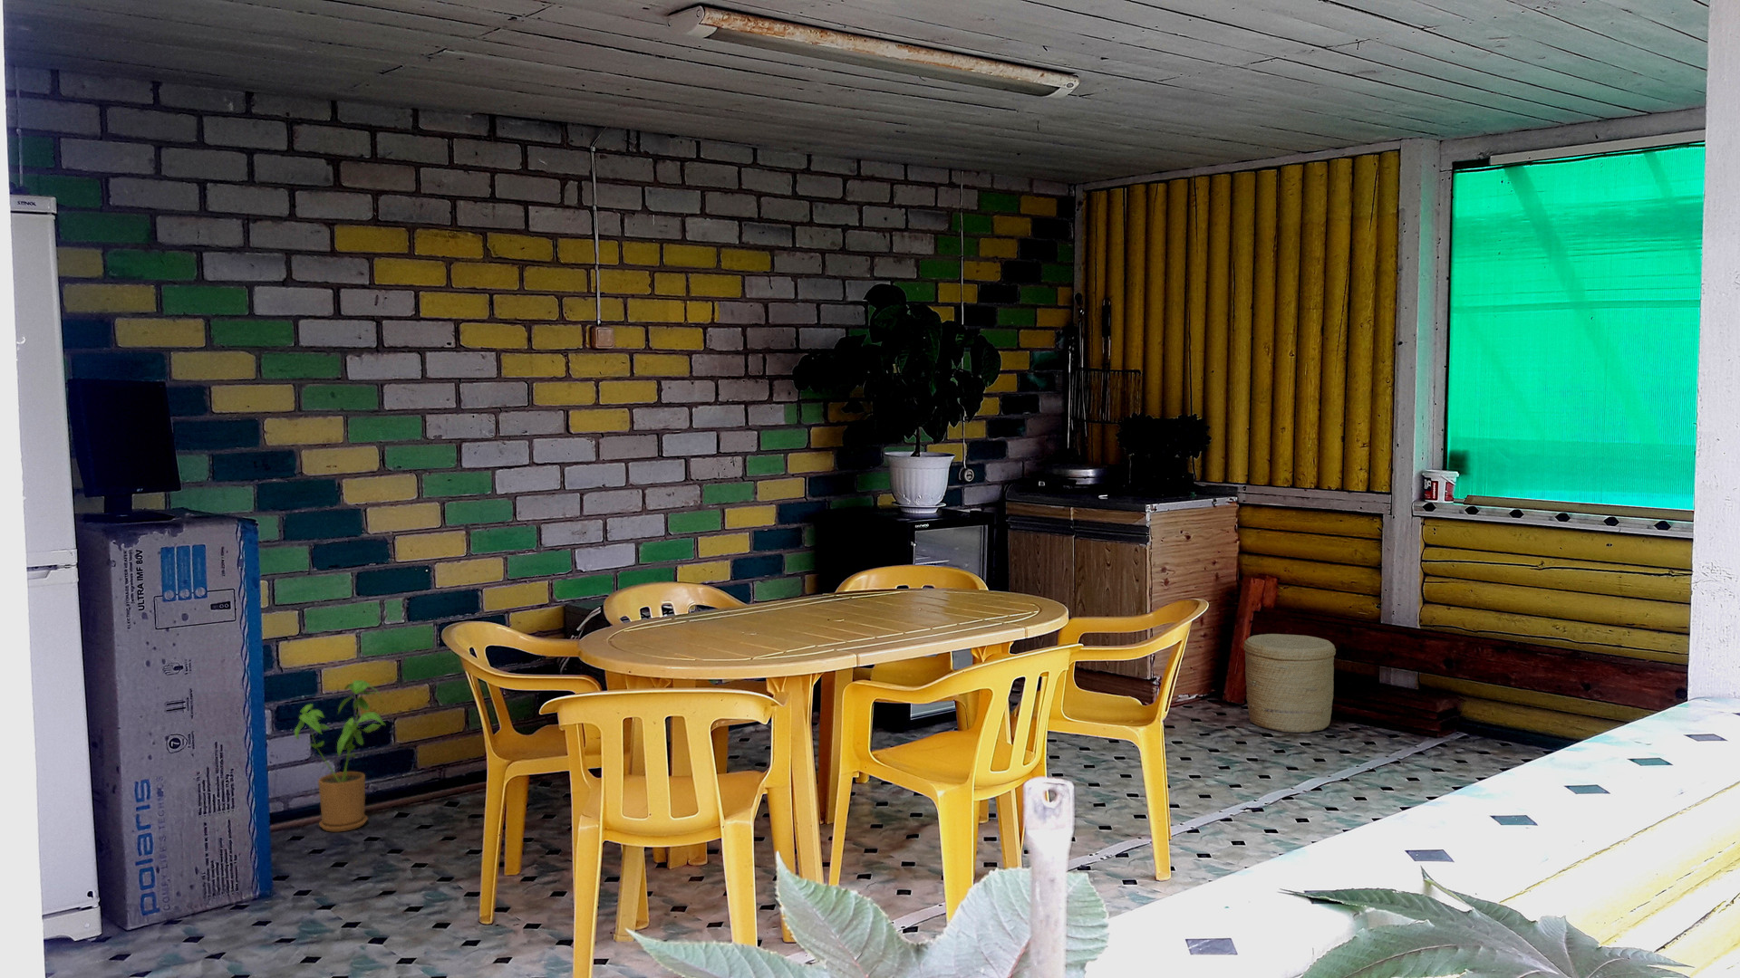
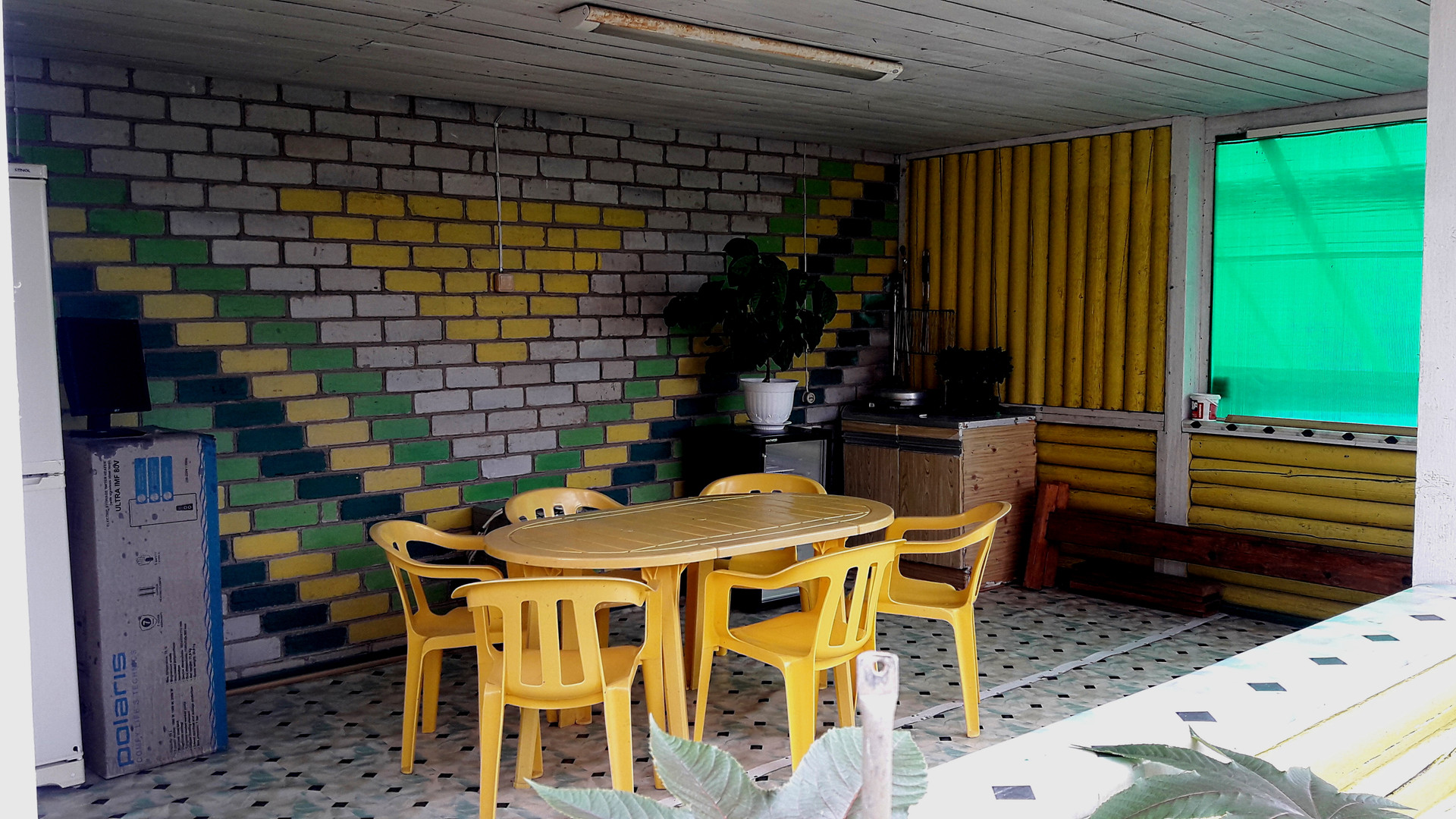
- house plant (347, 755)
- woven basket (1288, 681)
